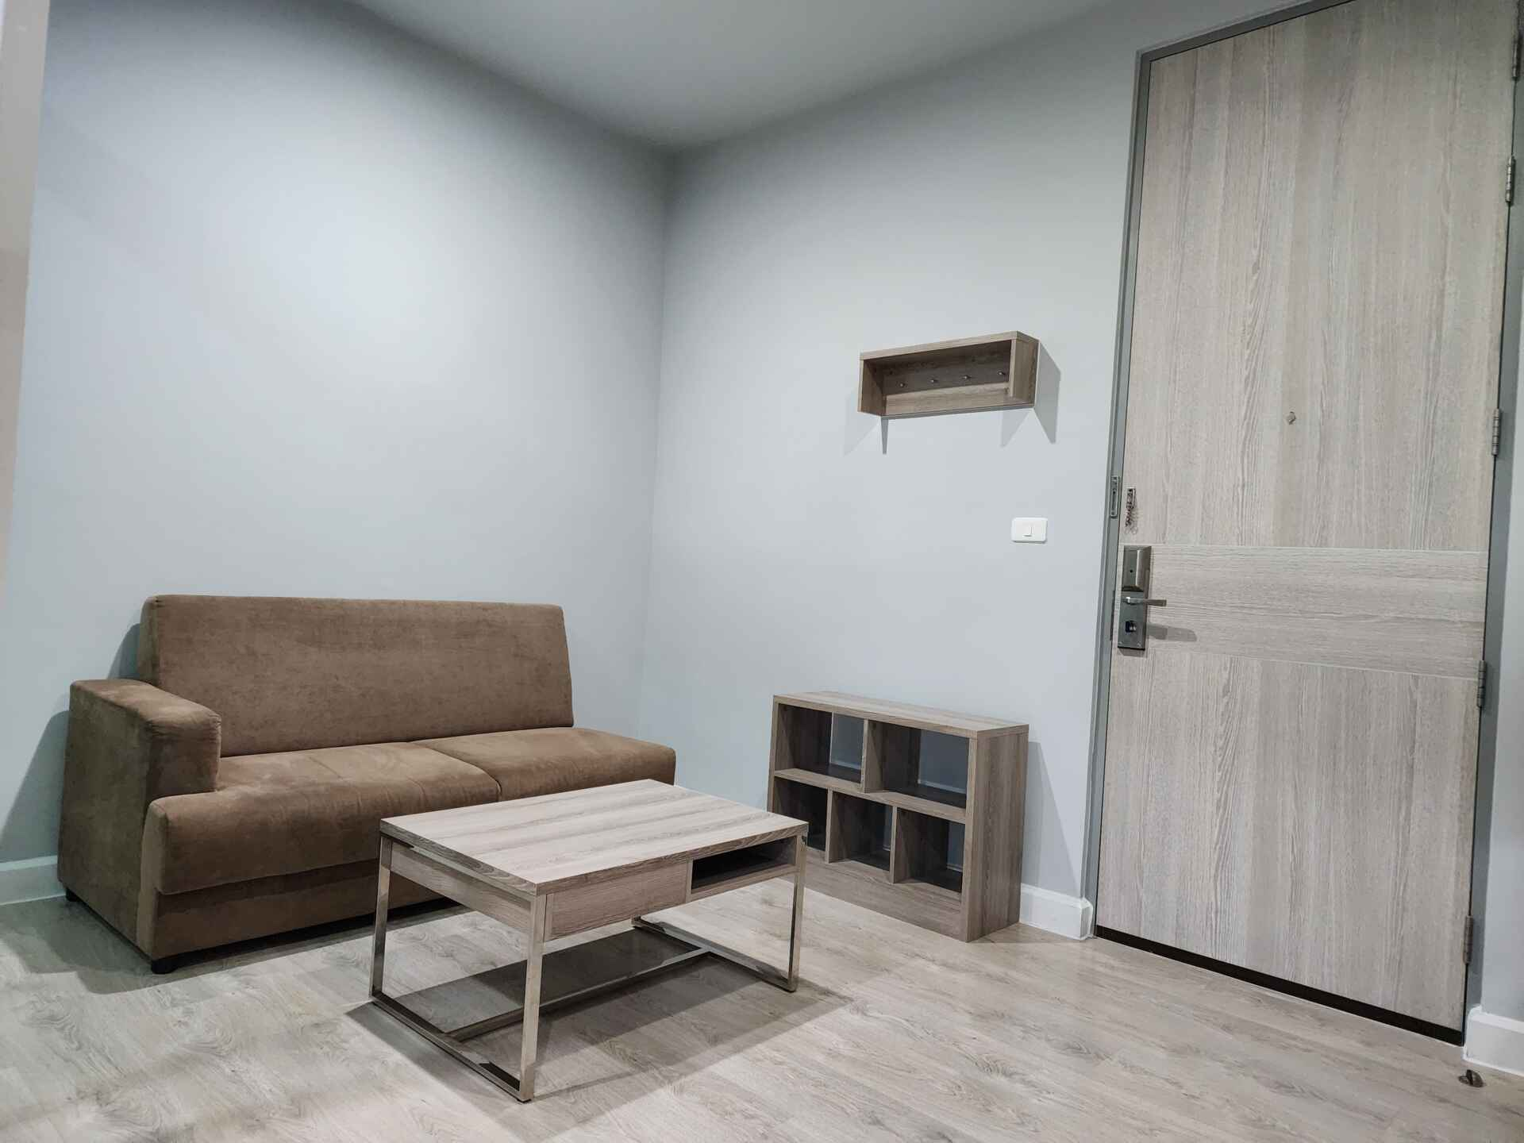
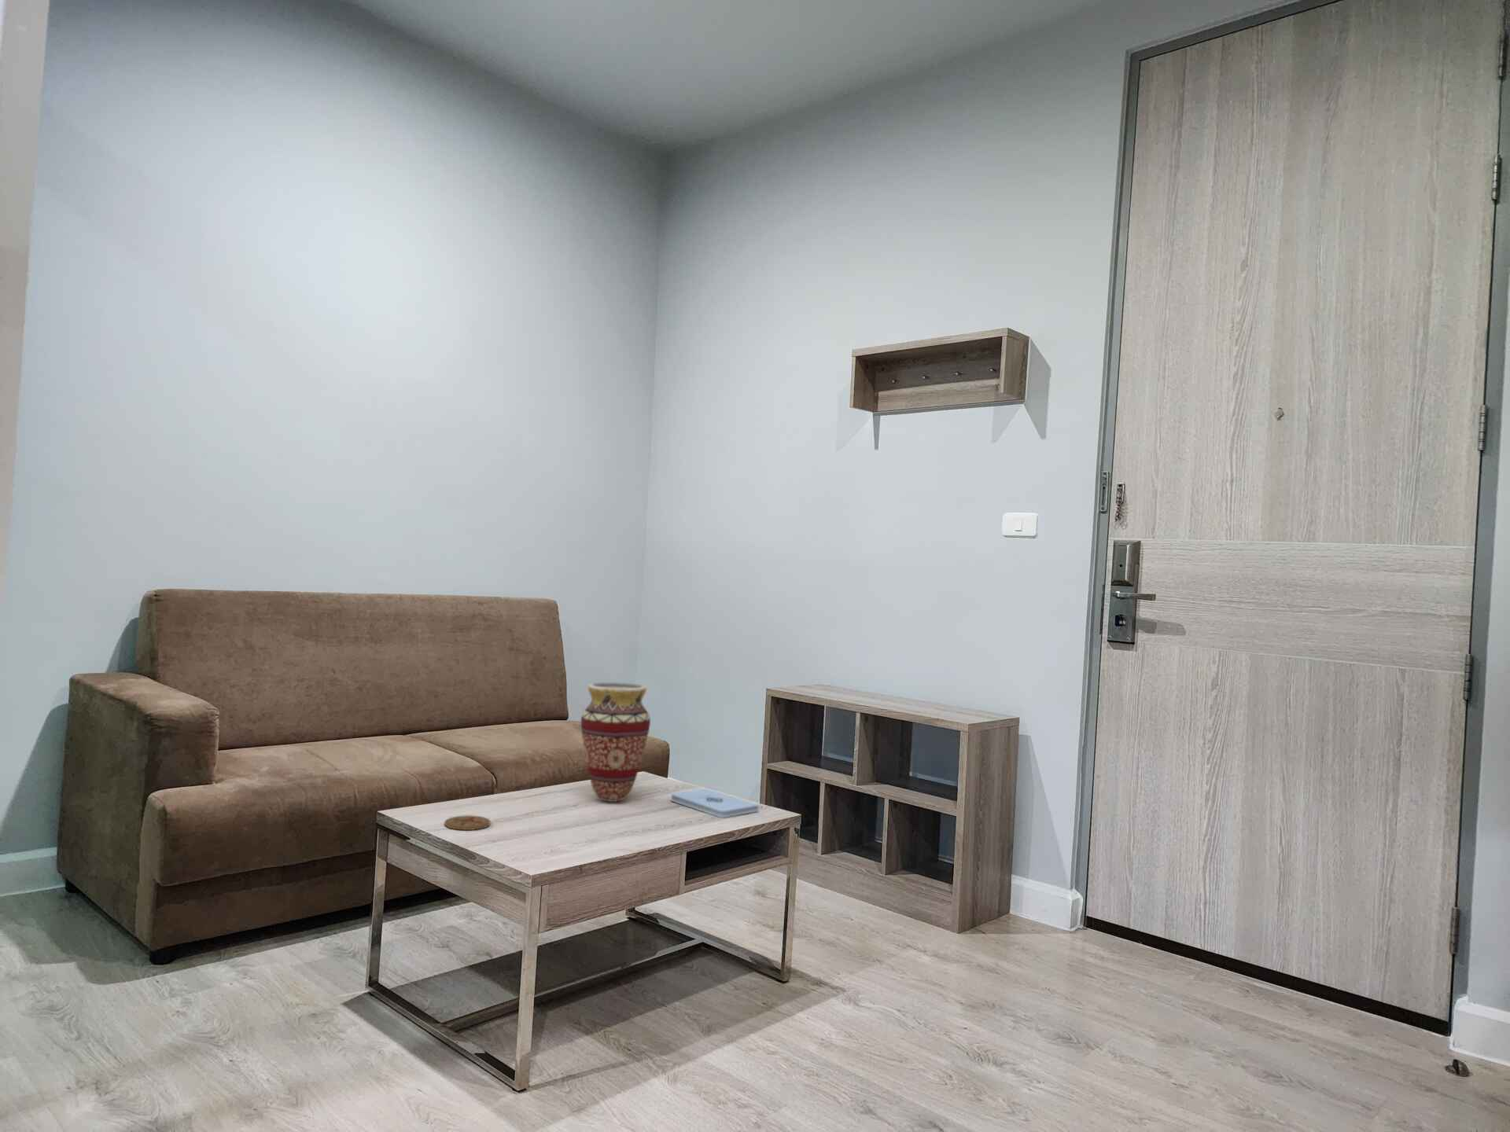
+ vase (615, 742)
+ notepad (712, 801)
+ coaster (467, 823)
